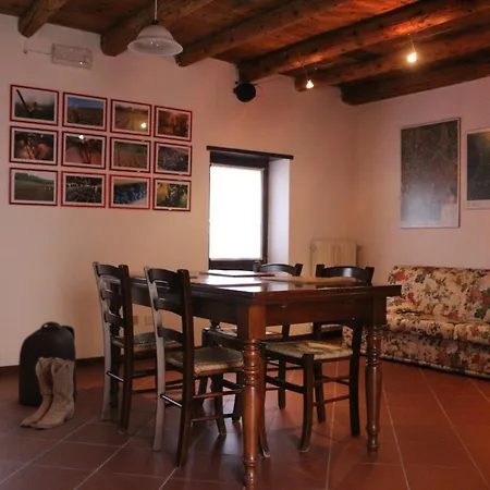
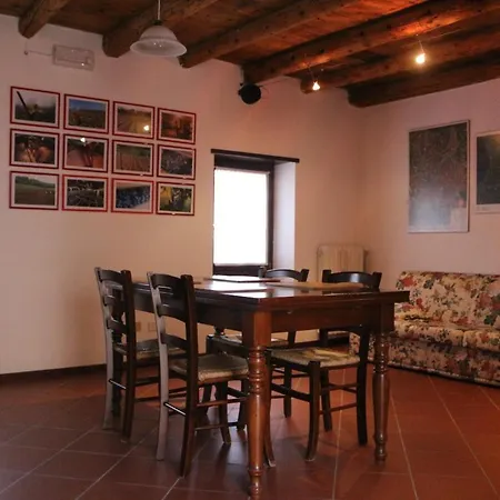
- backpack (51, 357)
- boots (48, 390)
